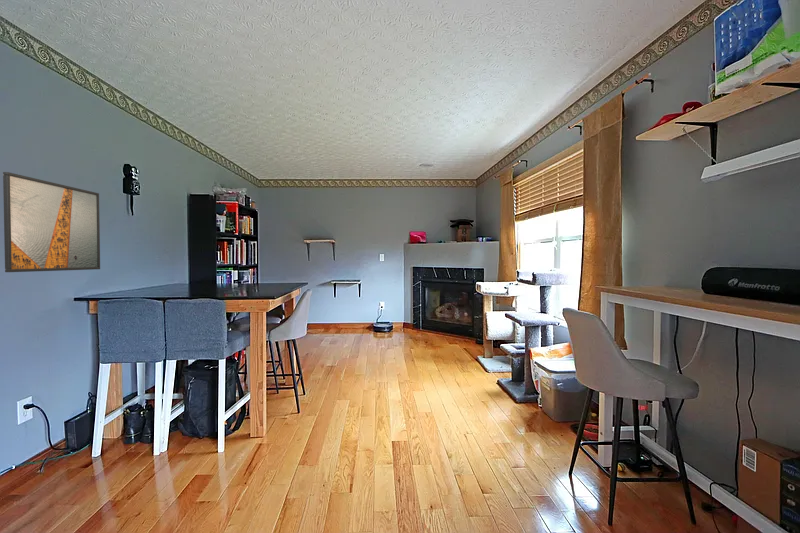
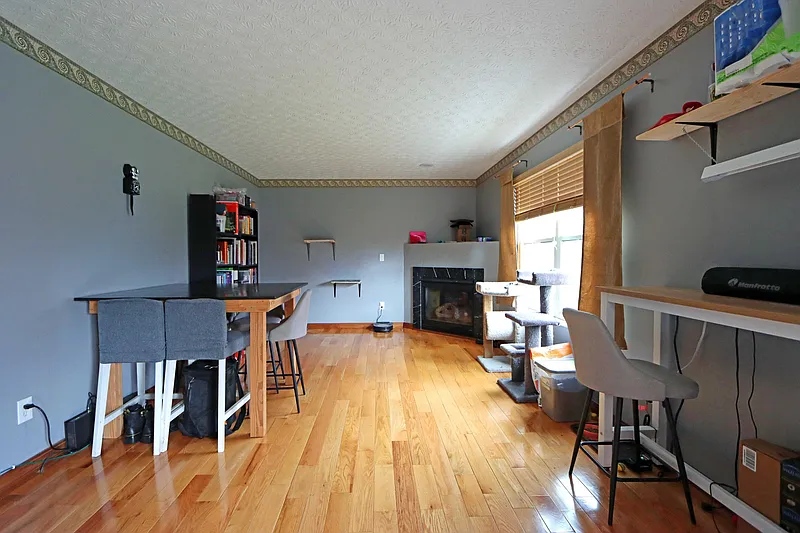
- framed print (58, 227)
